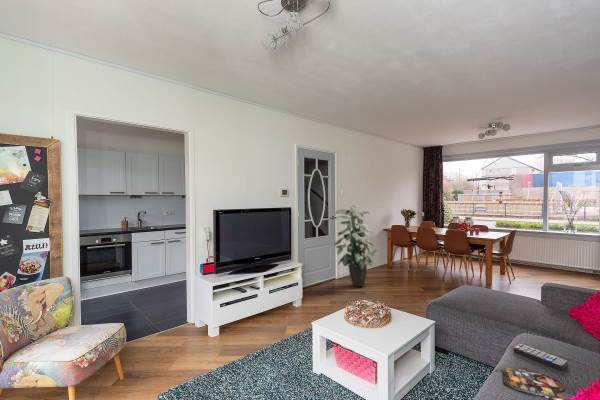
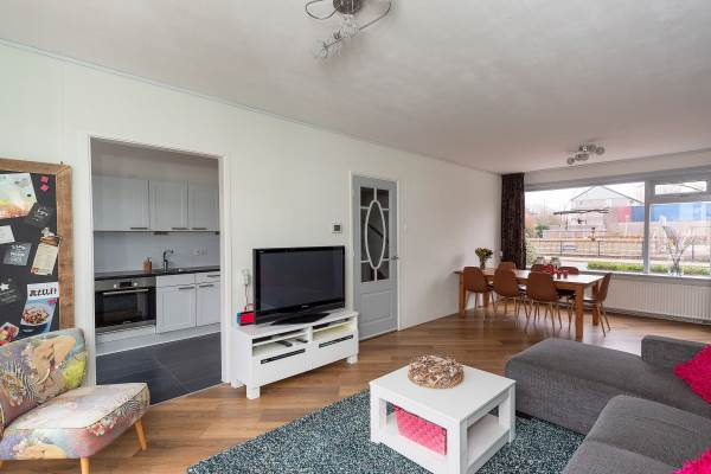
- indoor plant (354, 245)
- remote control (539, 355)
- magazine (532, 381)
